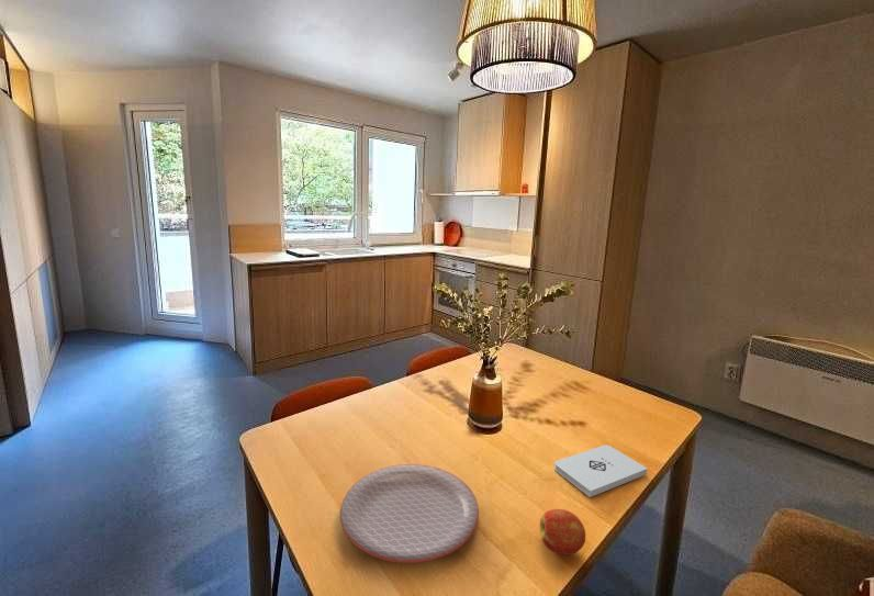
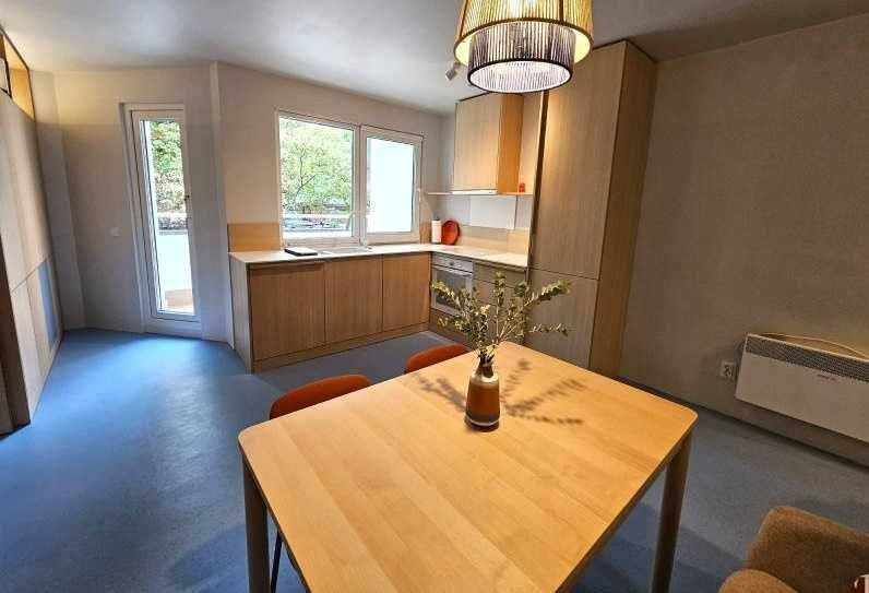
- apple (562, 531)
- notepad (598, 468)
- plate (410, 509)
